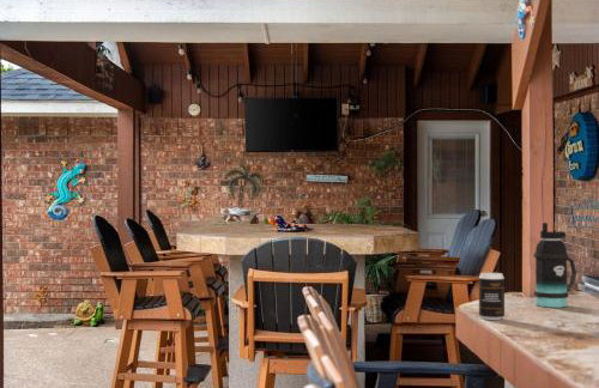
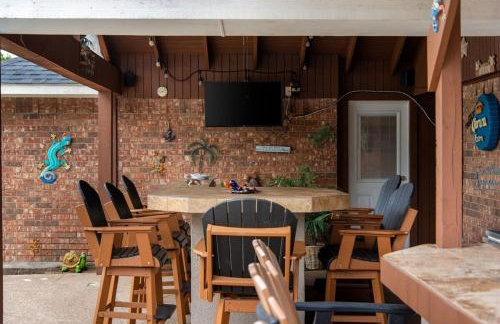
- beer can (491, 296)
- bottle (556, 263)
